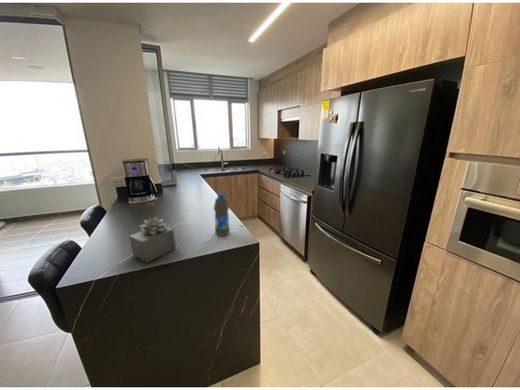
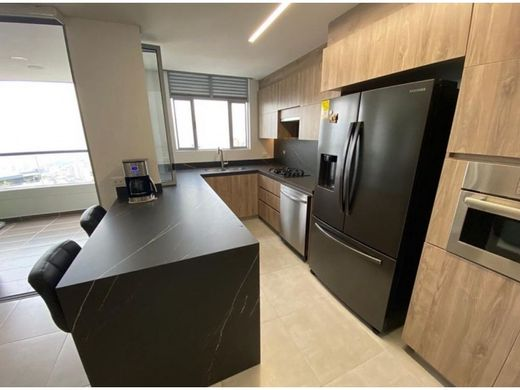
- water bottle (221, 214)
- succulent plant (153, 236)
